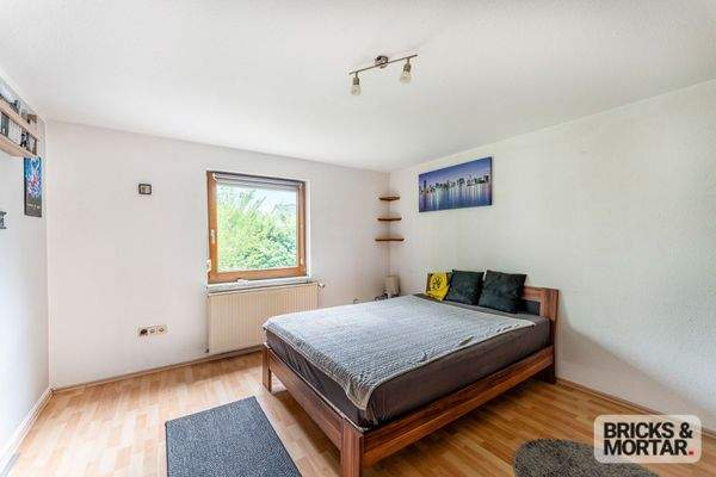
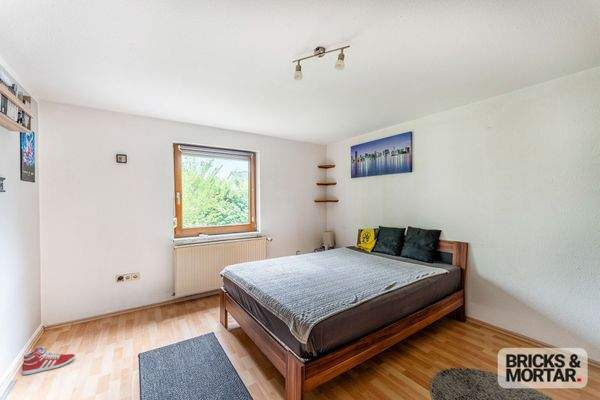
+ sneaker (49, 356)
